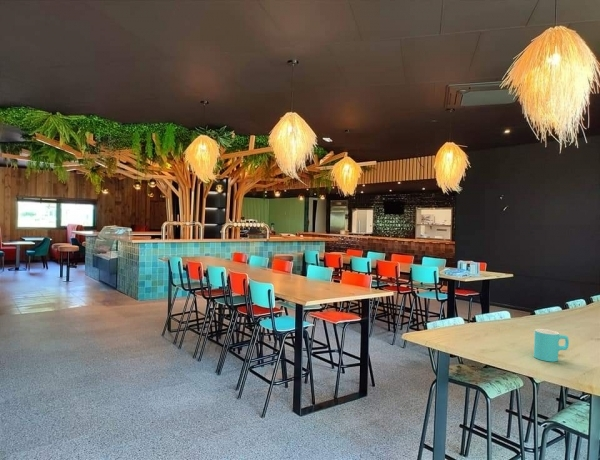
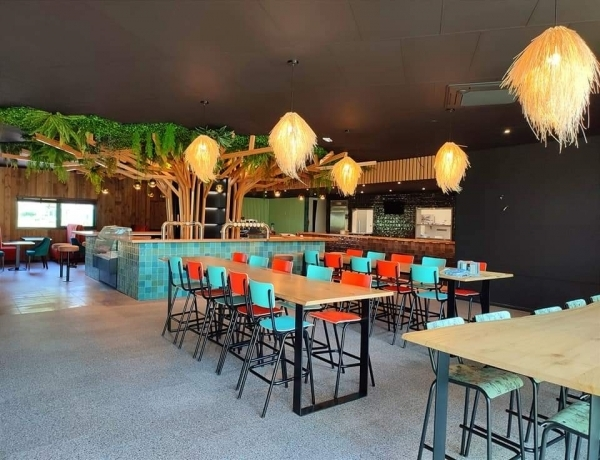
- cup (551, 345)
